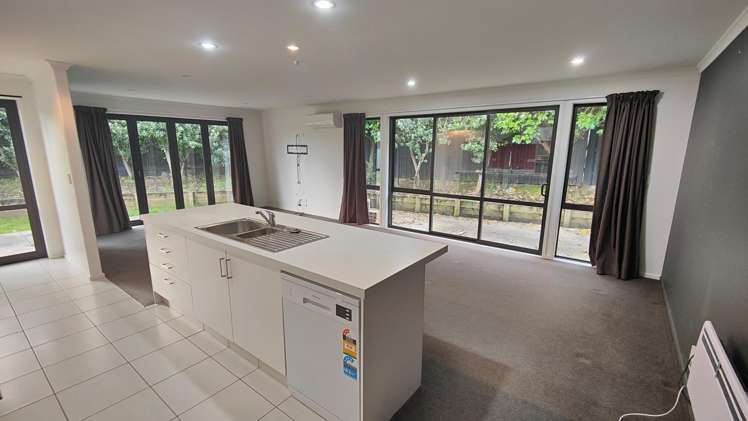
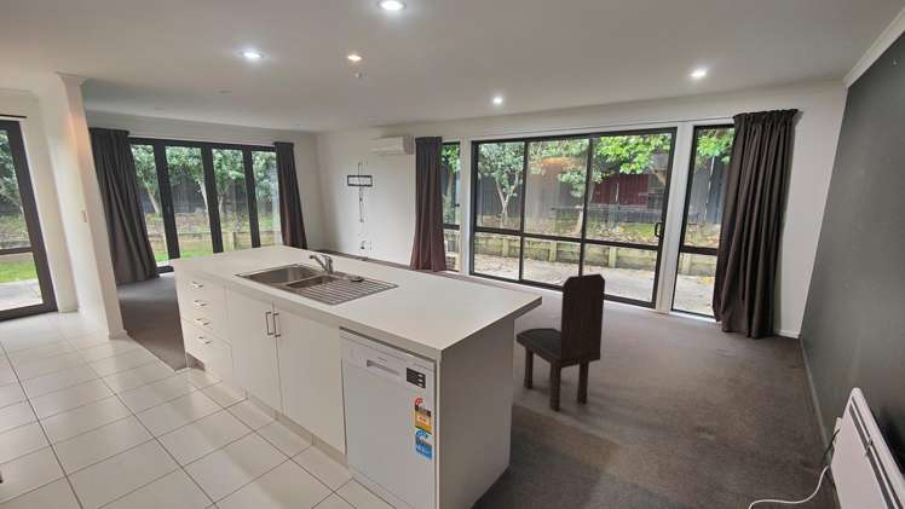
+ dining chair (557, 331)
